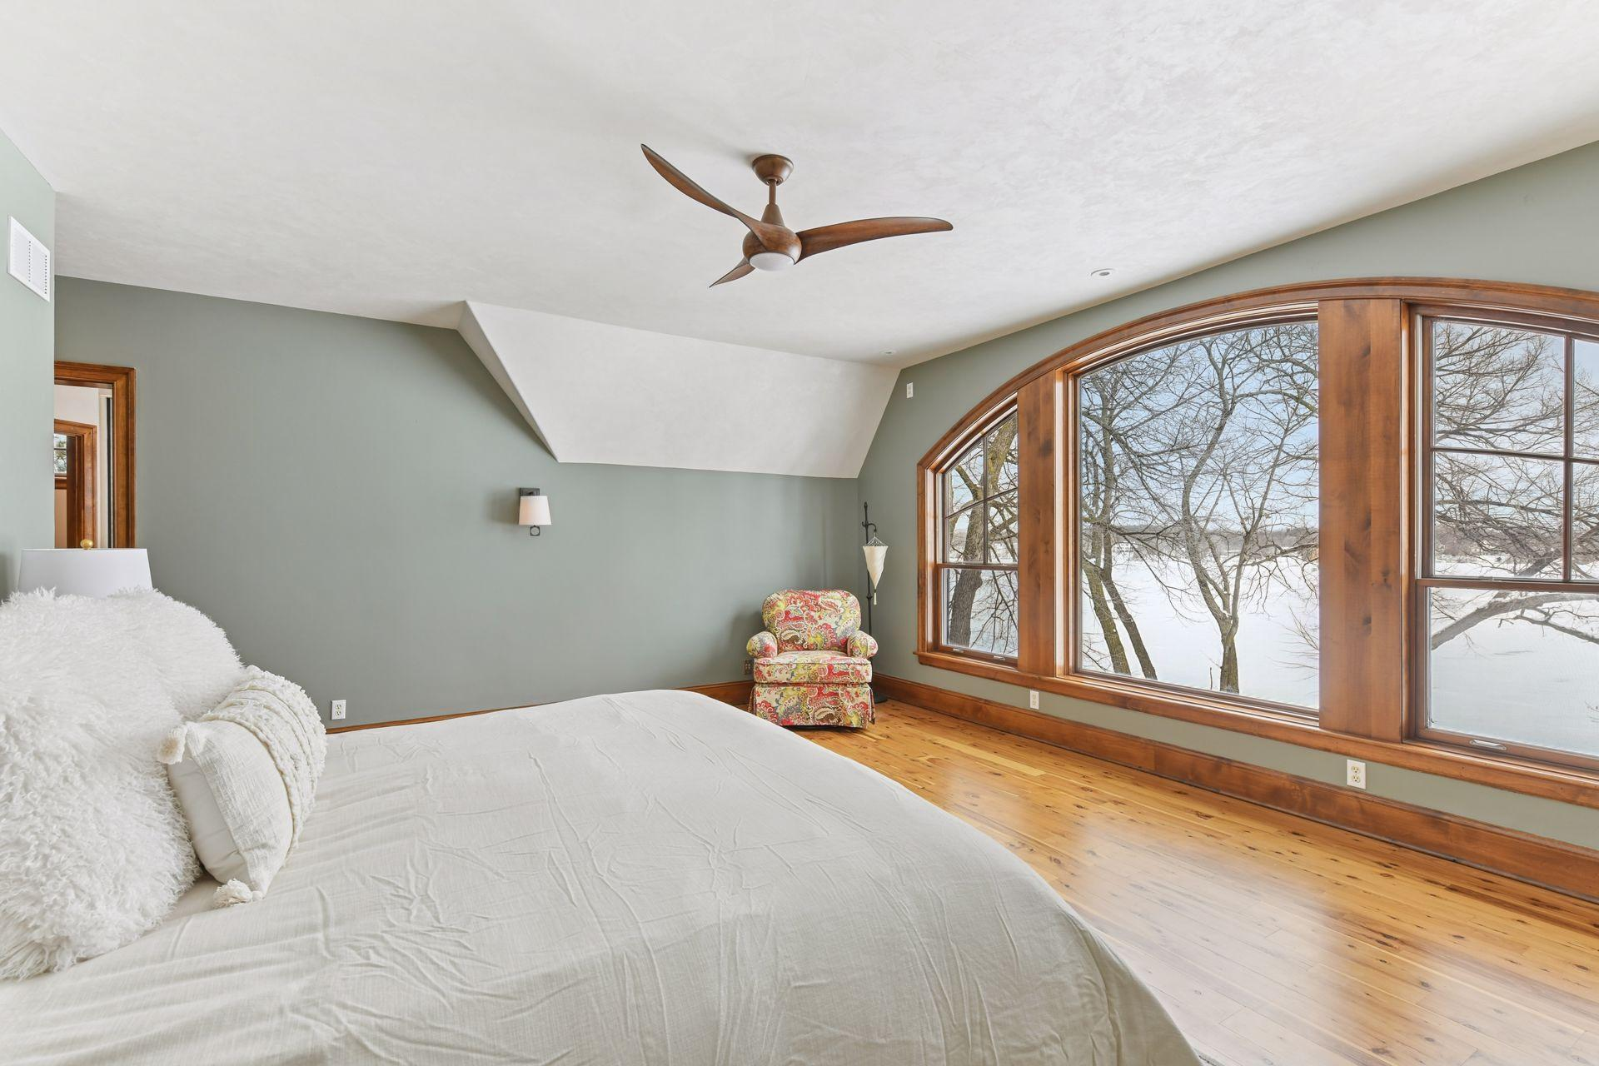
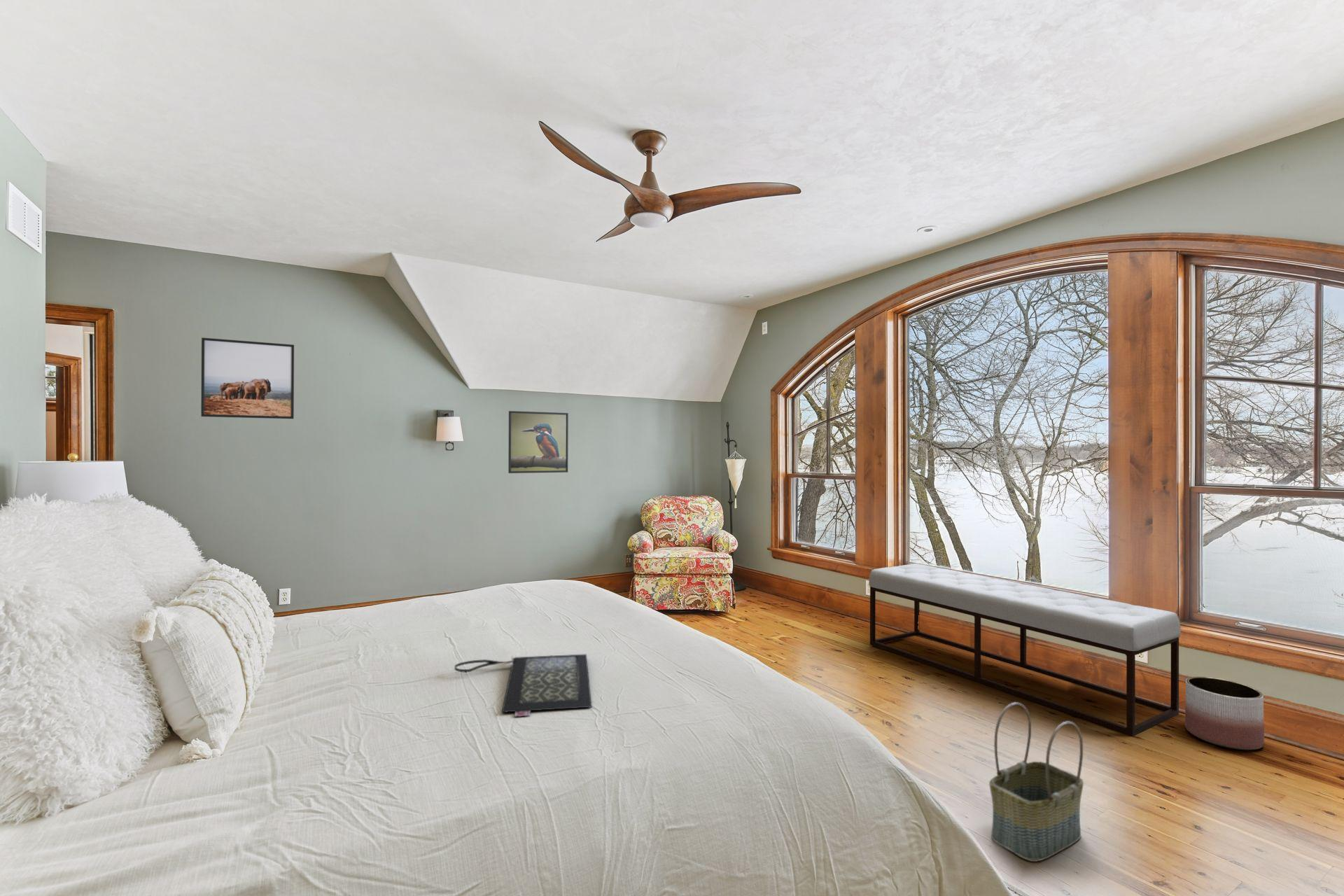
+ clutch bag (545, 676)
+ planter (1223, 712)
+ bench (1003, 623)
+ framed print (249, 379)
+ basket (1036, 774)
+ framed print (539, 442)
